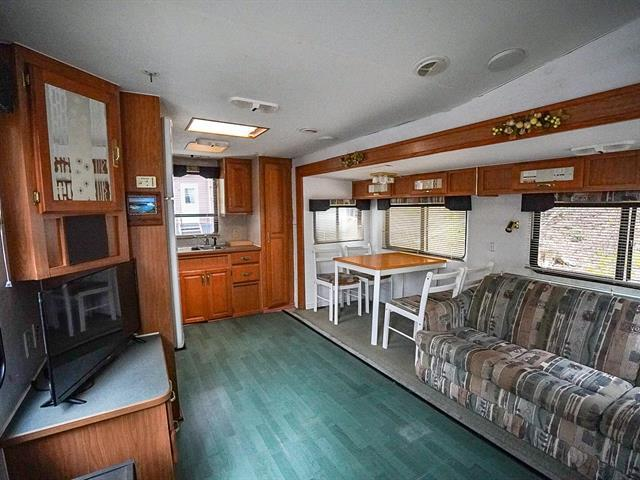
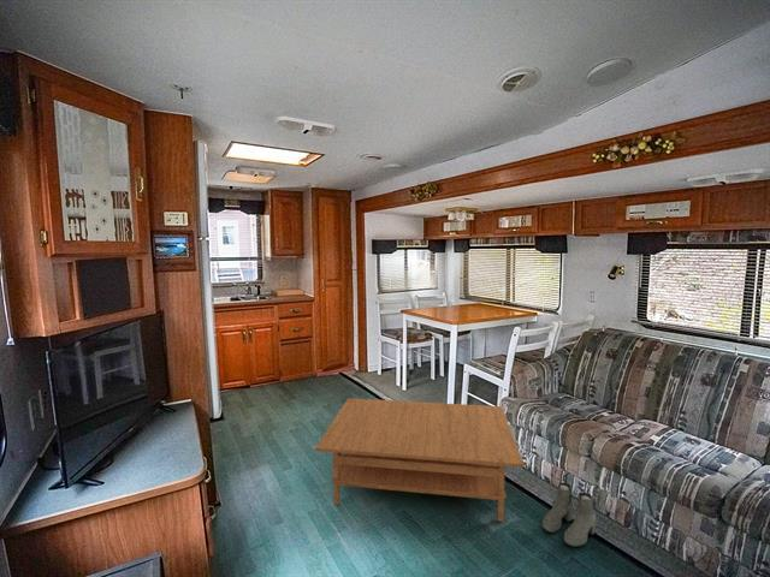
+ boots (569, 511)
+ coffee table (419, 452)
